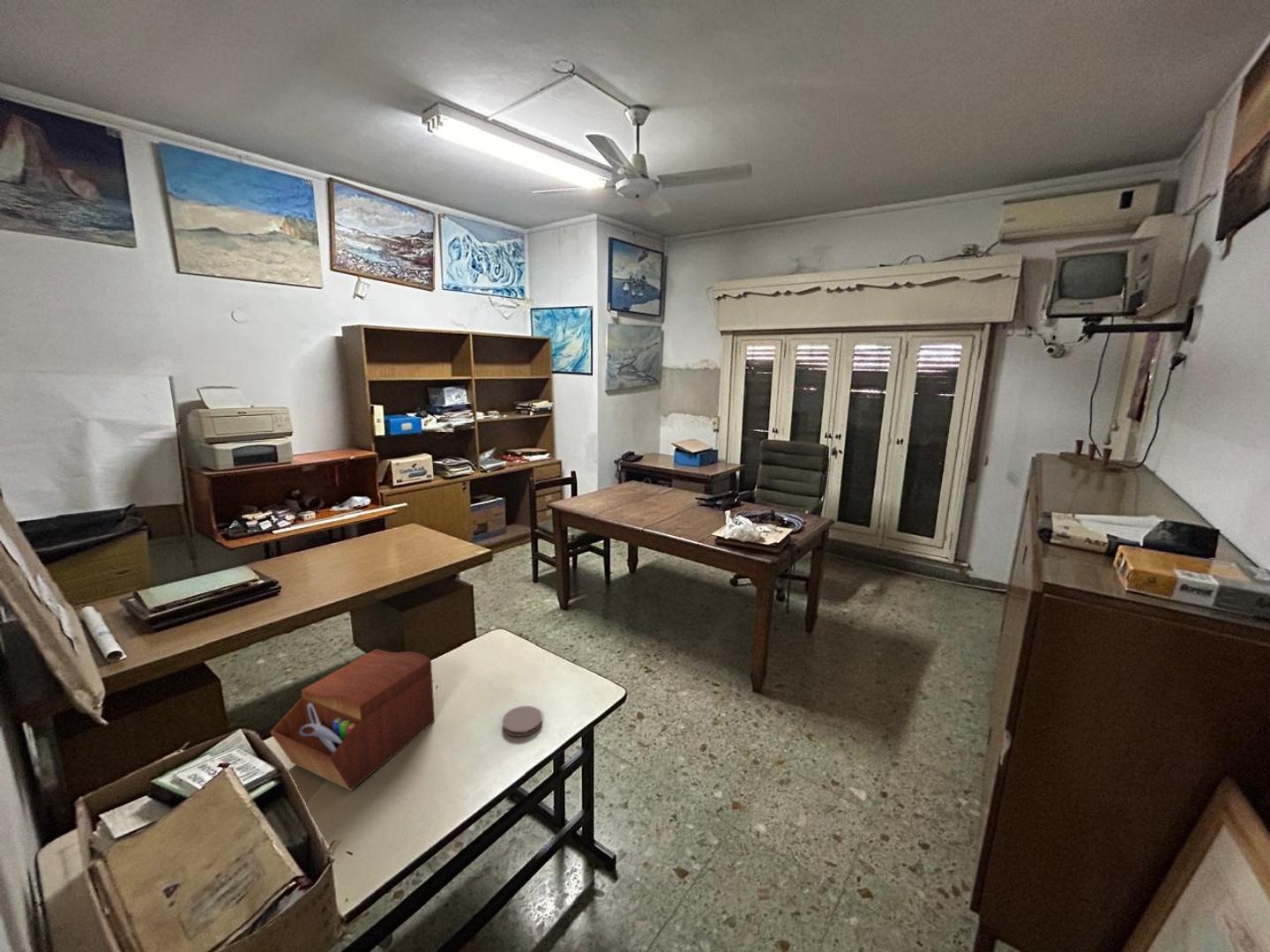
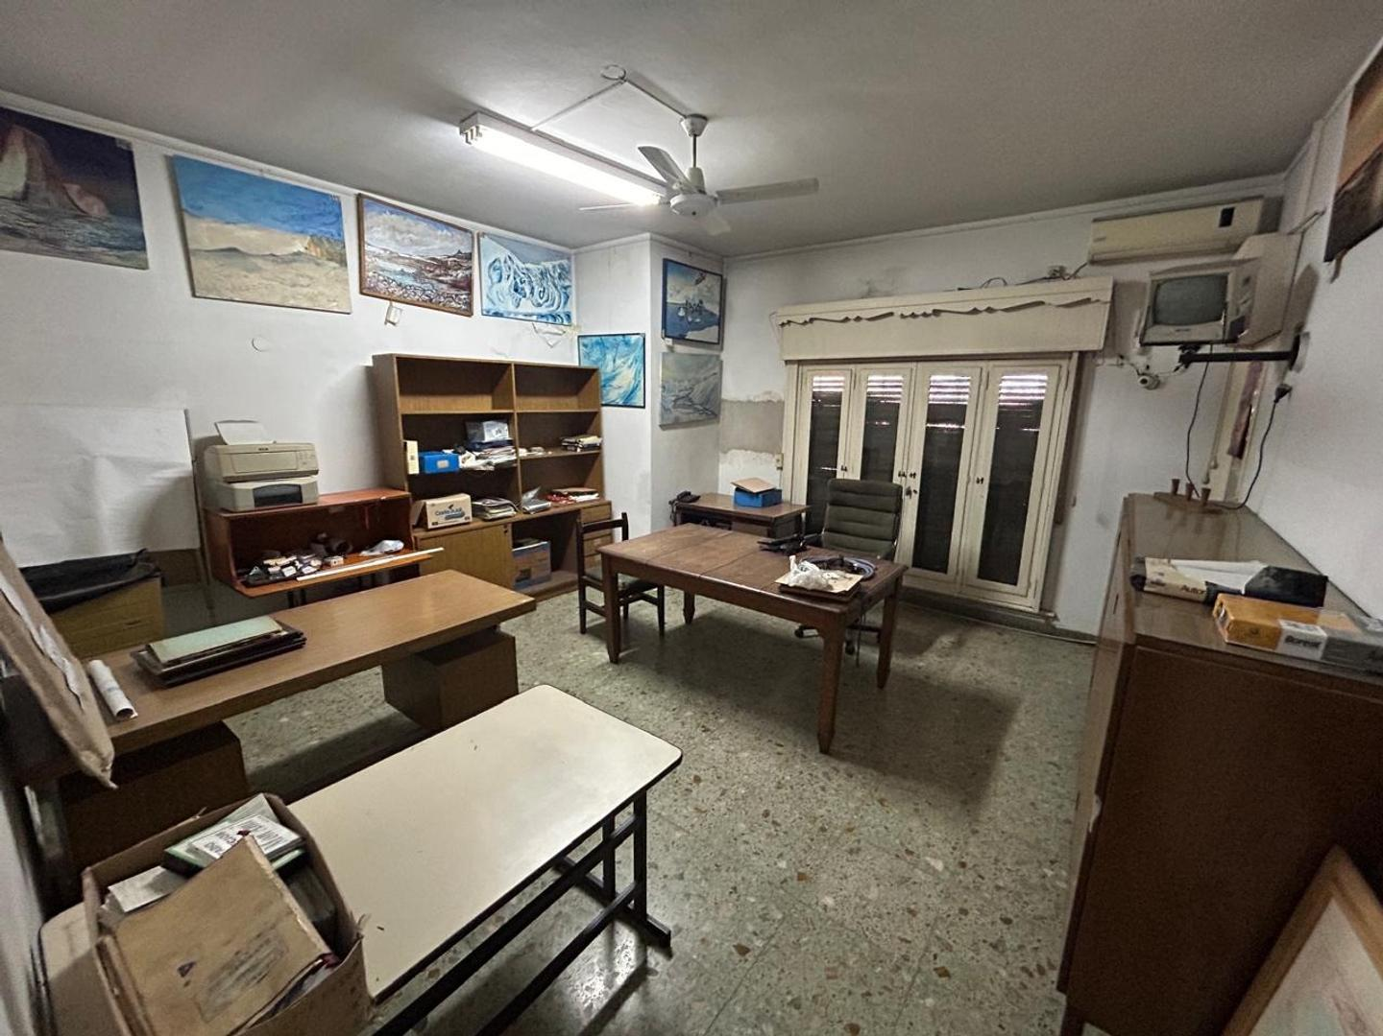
- sewing box (355, 710)
- coaster (522, 720)
